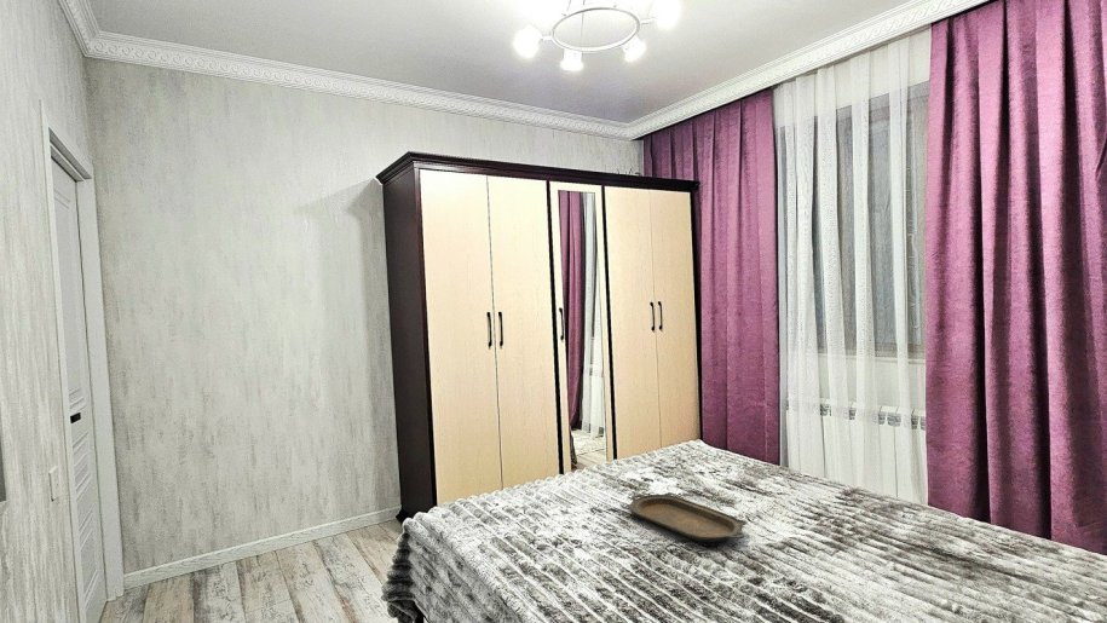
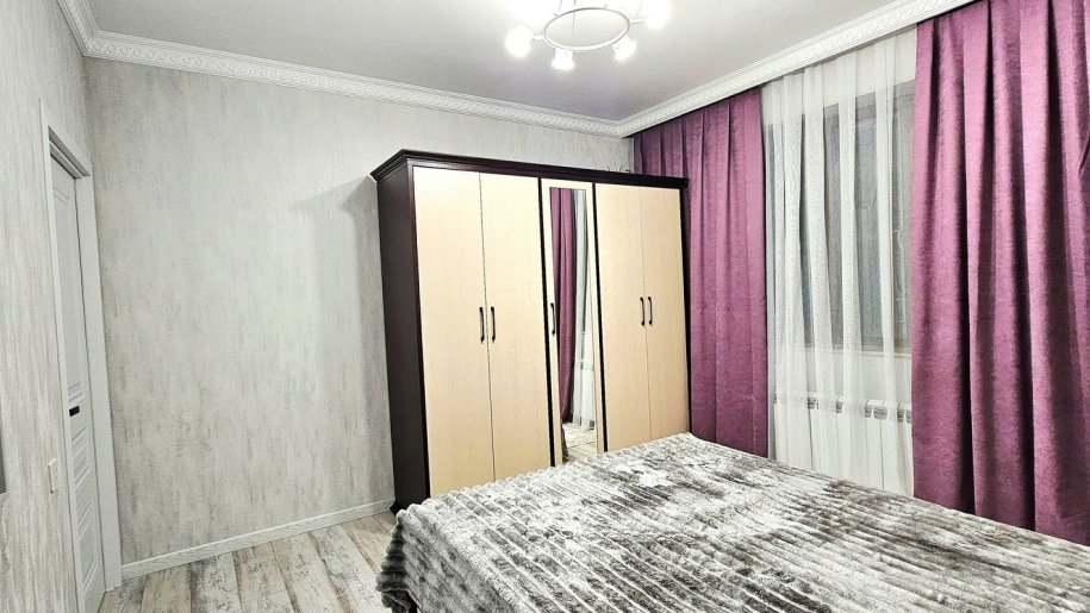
- serving tray (682, 518)
